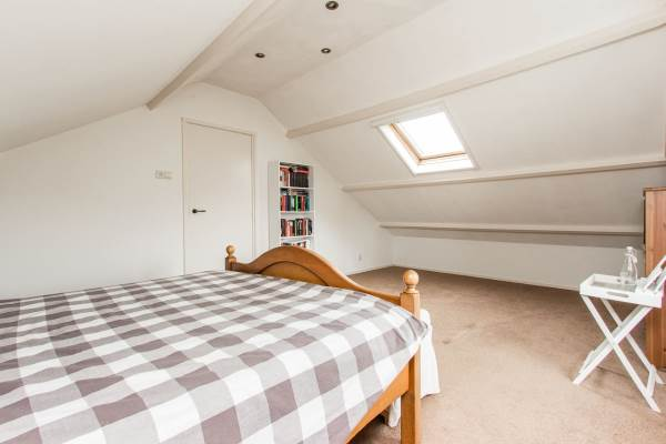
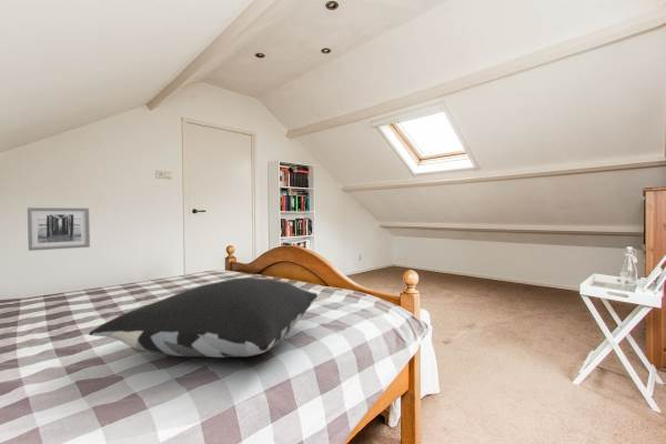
+ wall art (60, 228)
+ pillow (223, 312)
